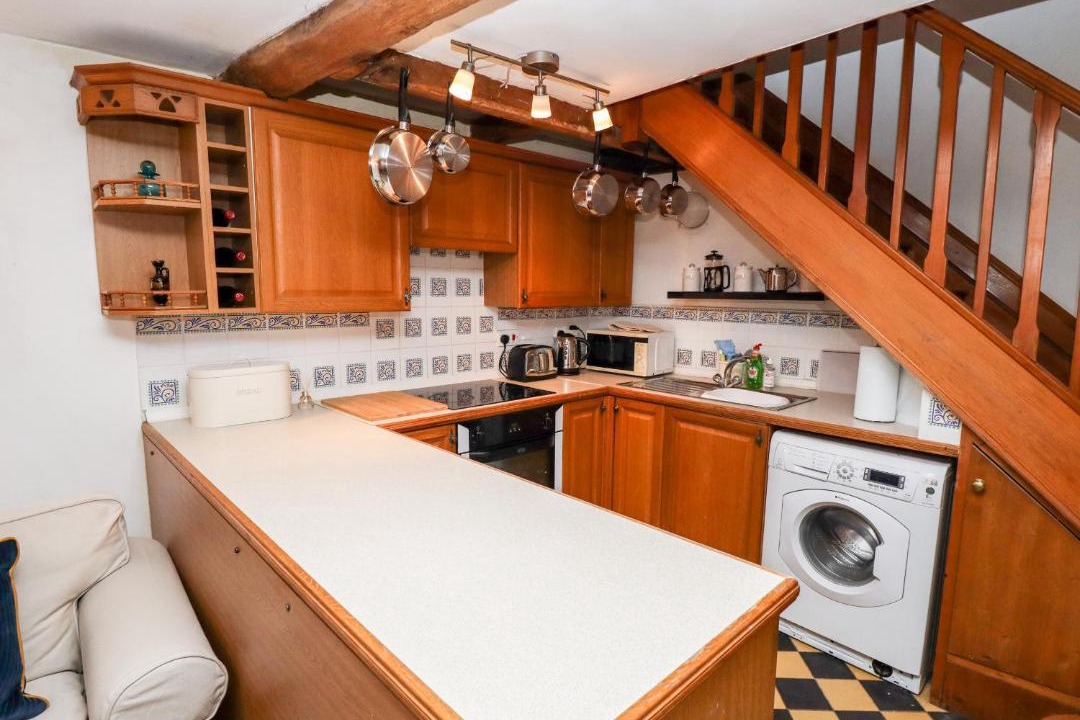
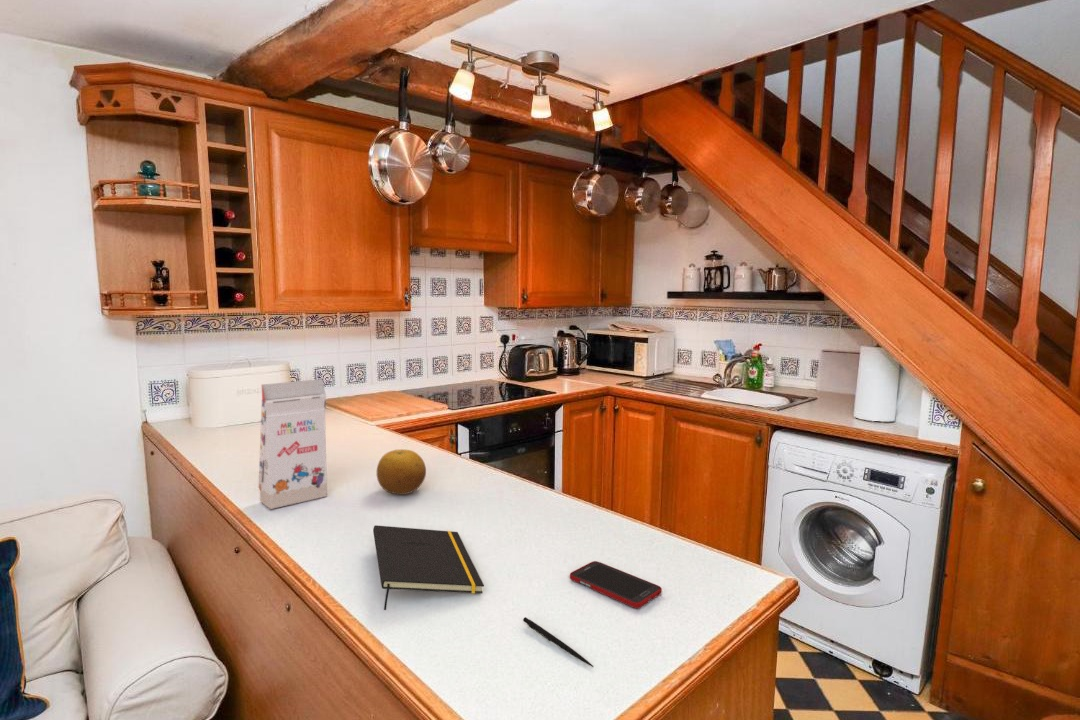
+ gift box (292, 440)
+ notepad (424, 556)
+ fruit (401, 471)
+ pen (556, 641)
+ cell phone (614, 583)
